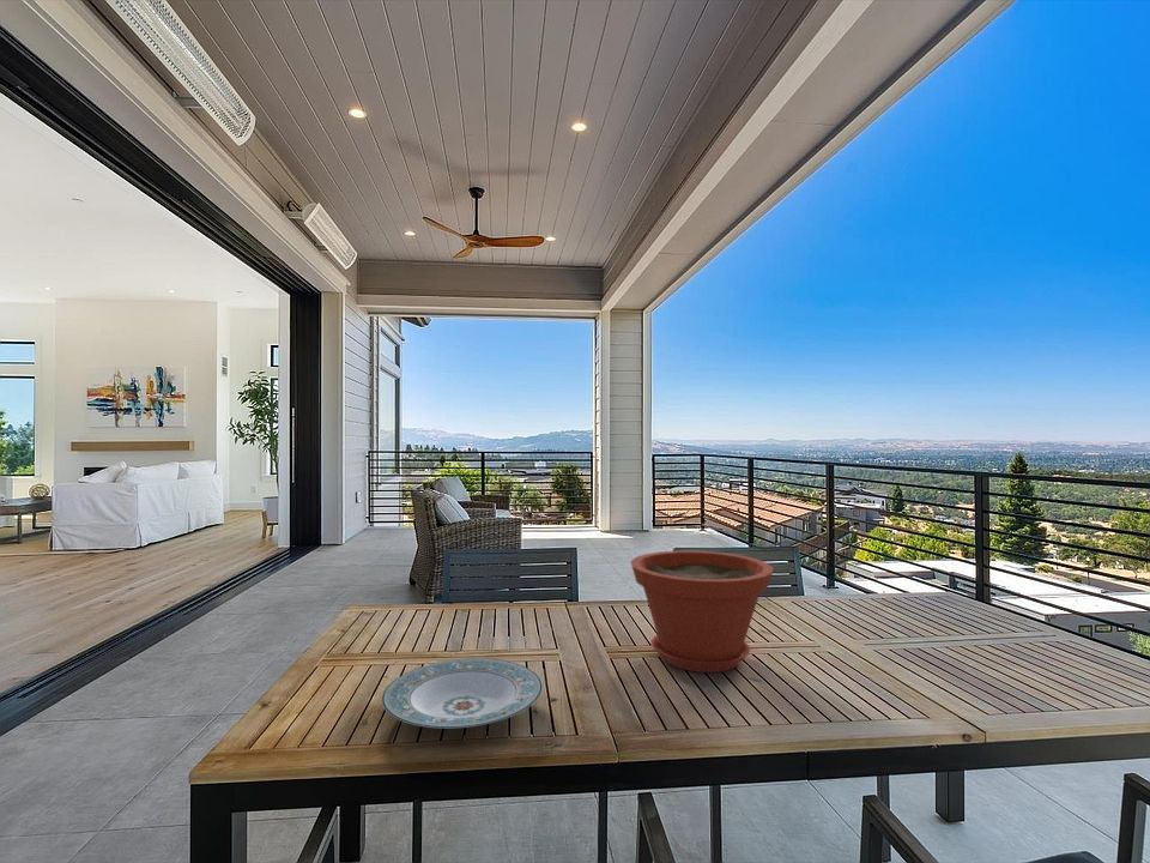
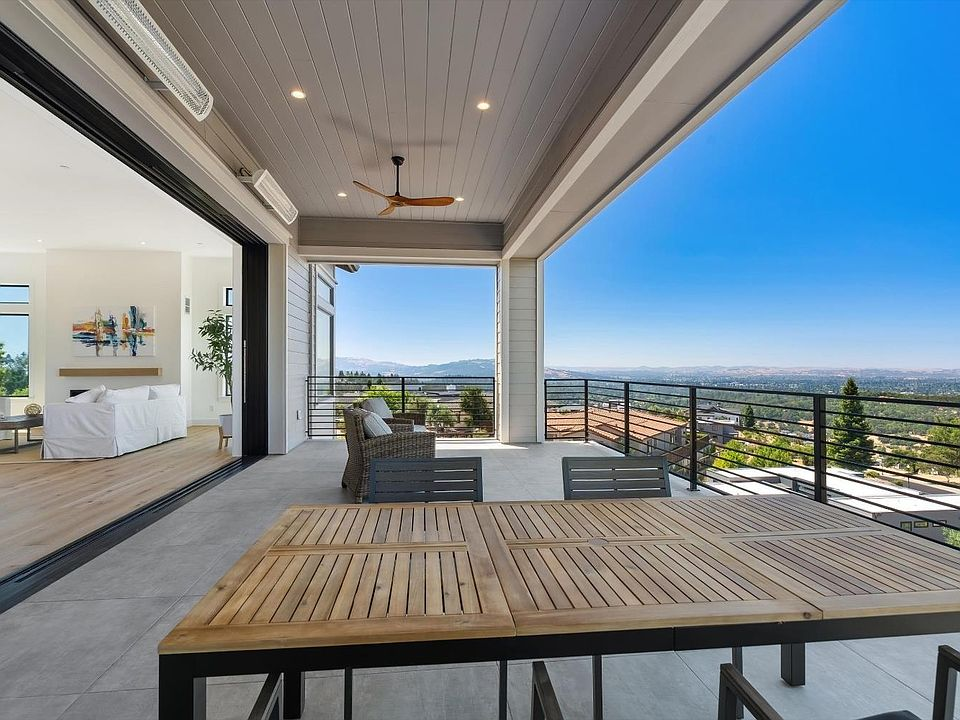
- plate (464, 698)
- plant pot (700, 610)
